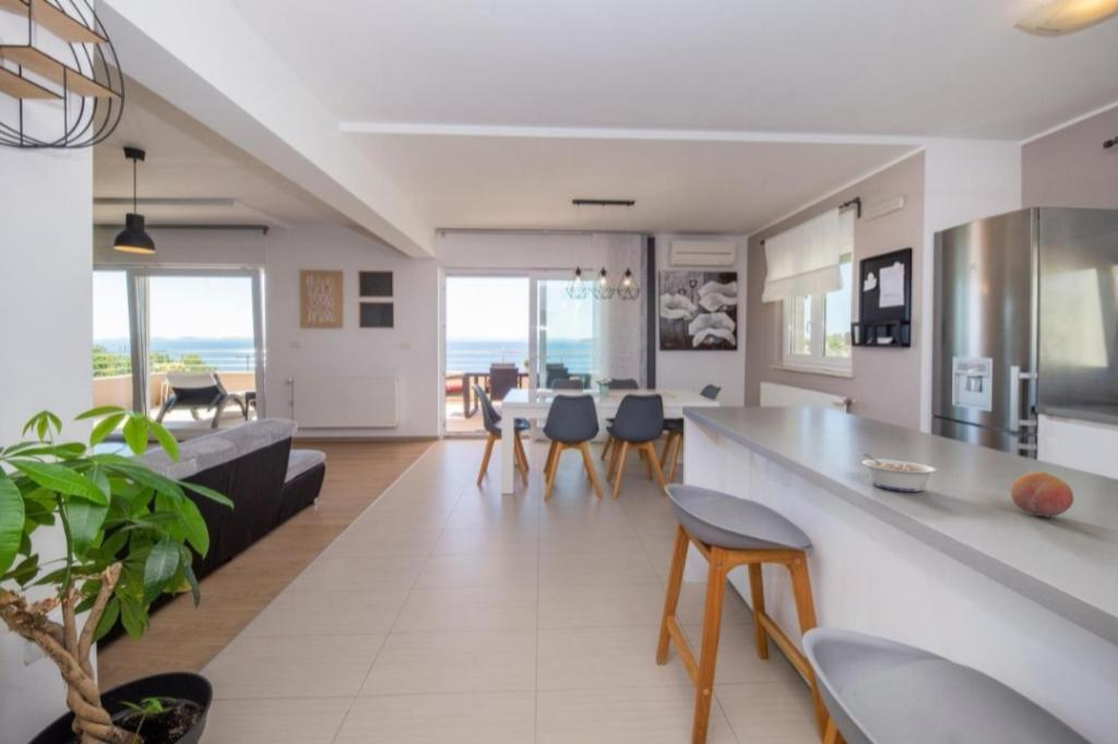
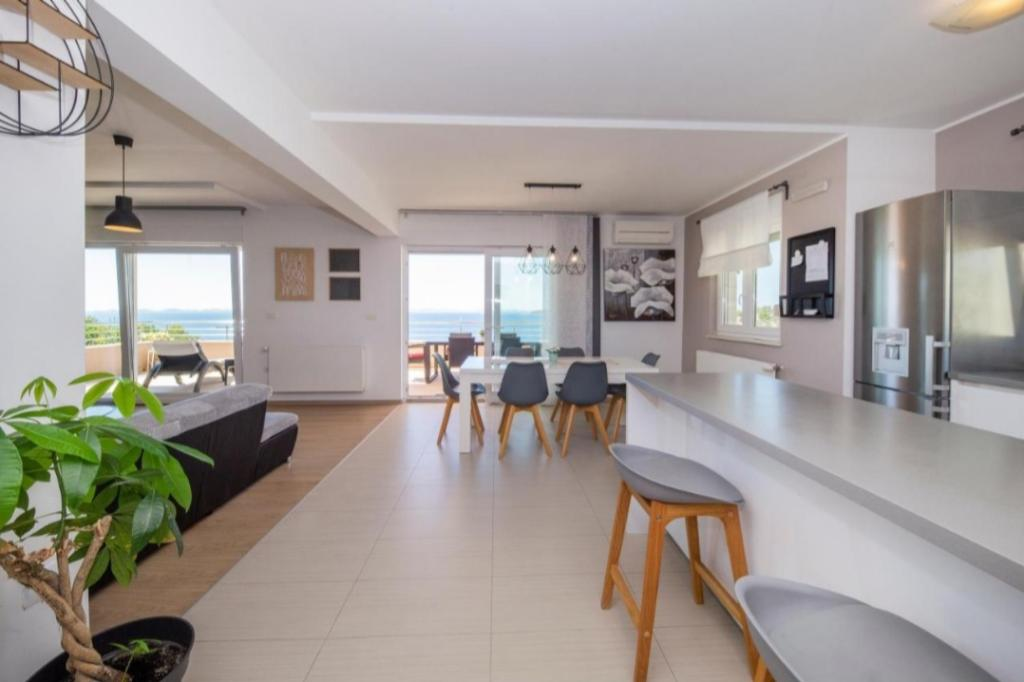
- fruit (1040, 493)
- legume (894, 473)
